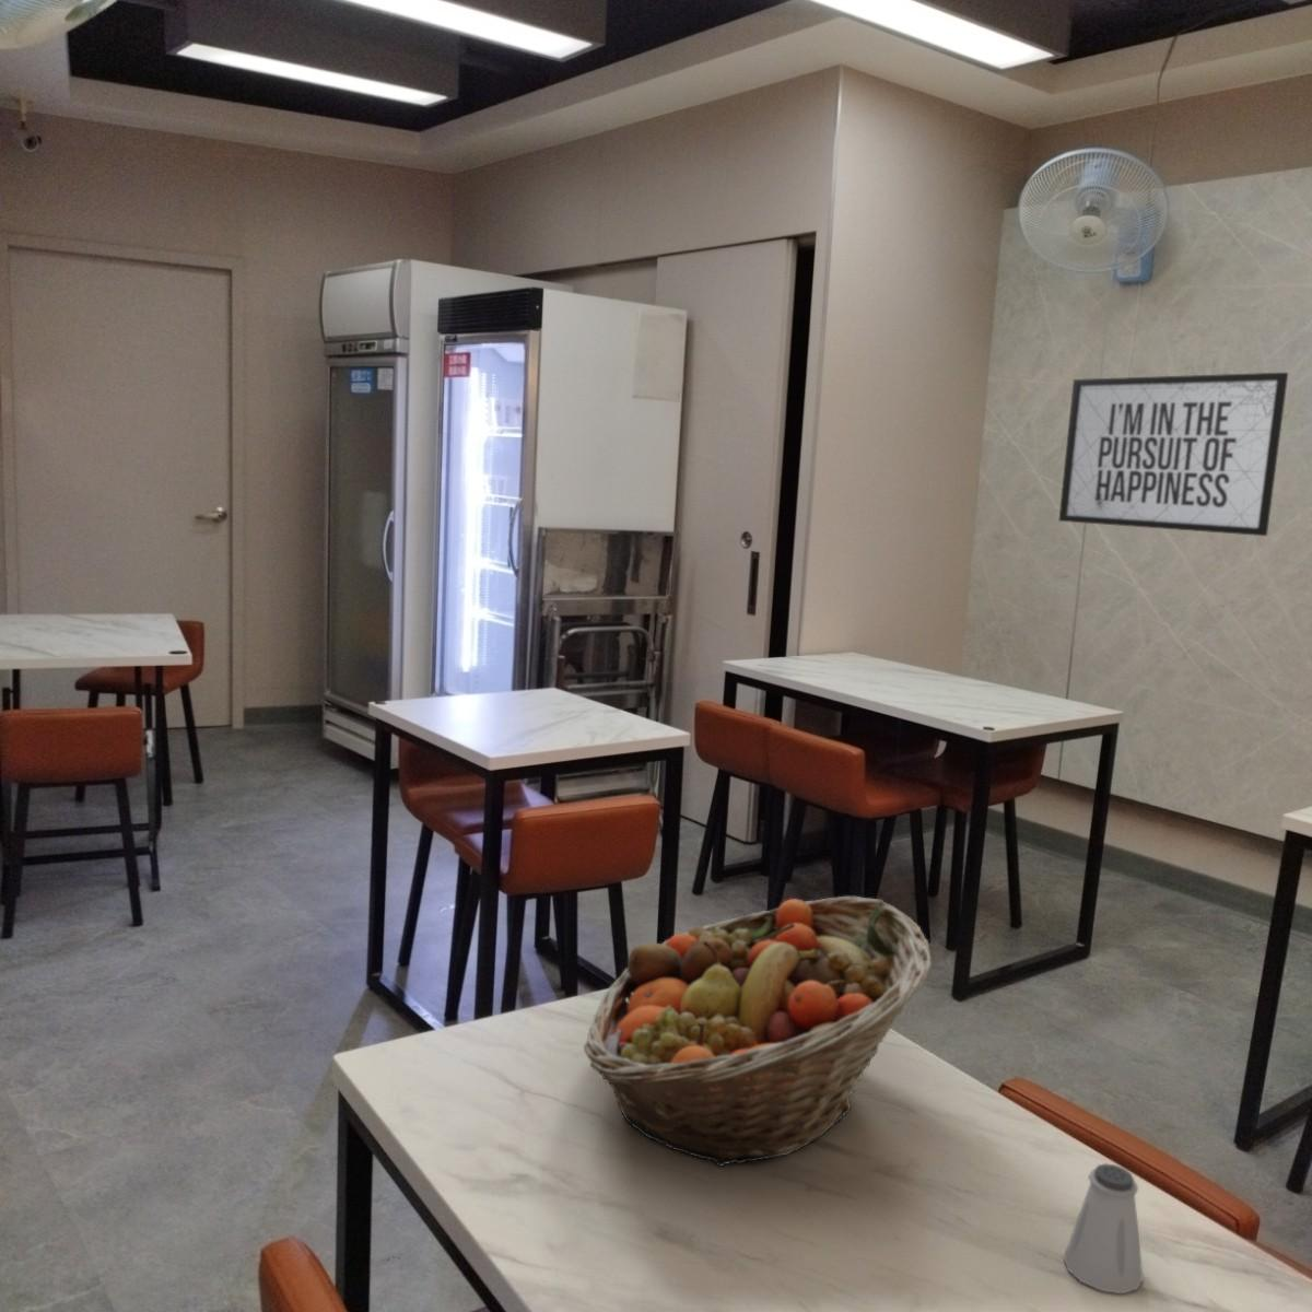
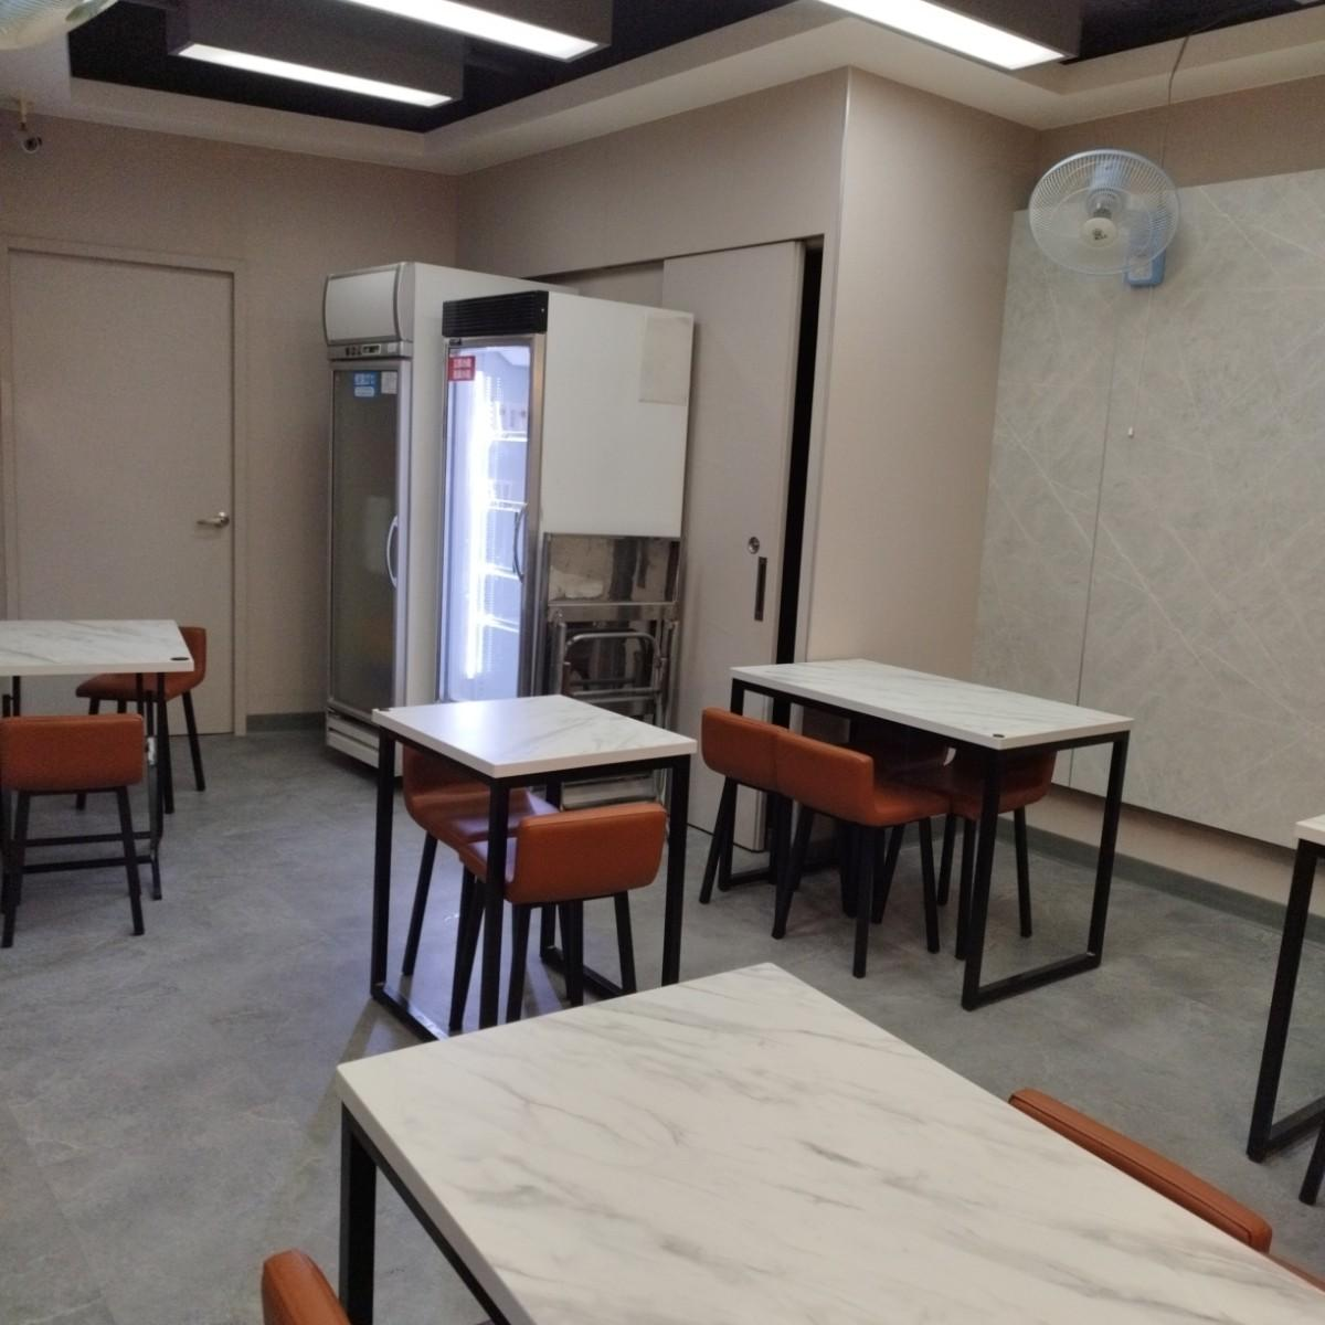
- fruit basket (756, 1008)
- saltshaker (1108, 1221)
- mirror (1163, 453)
